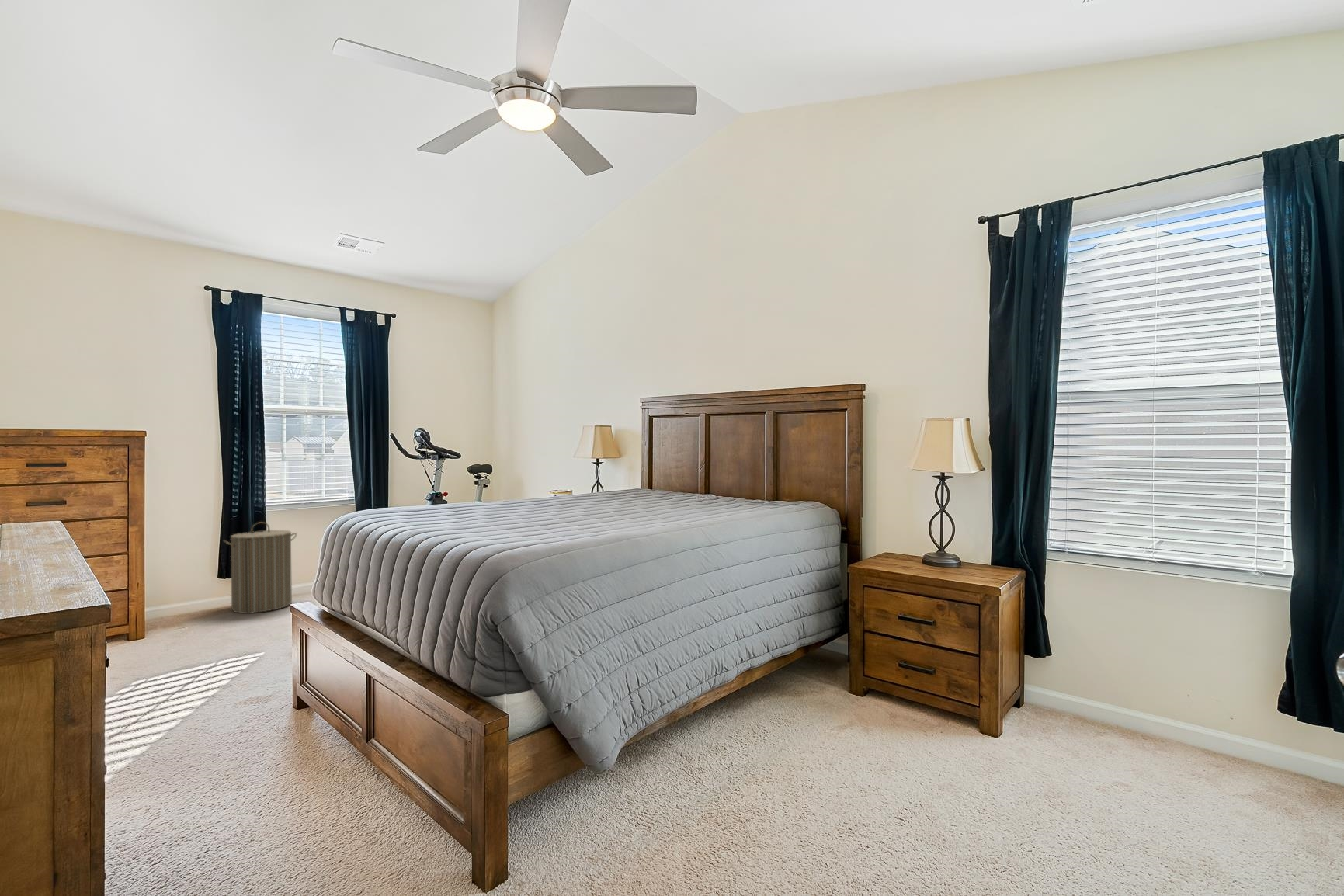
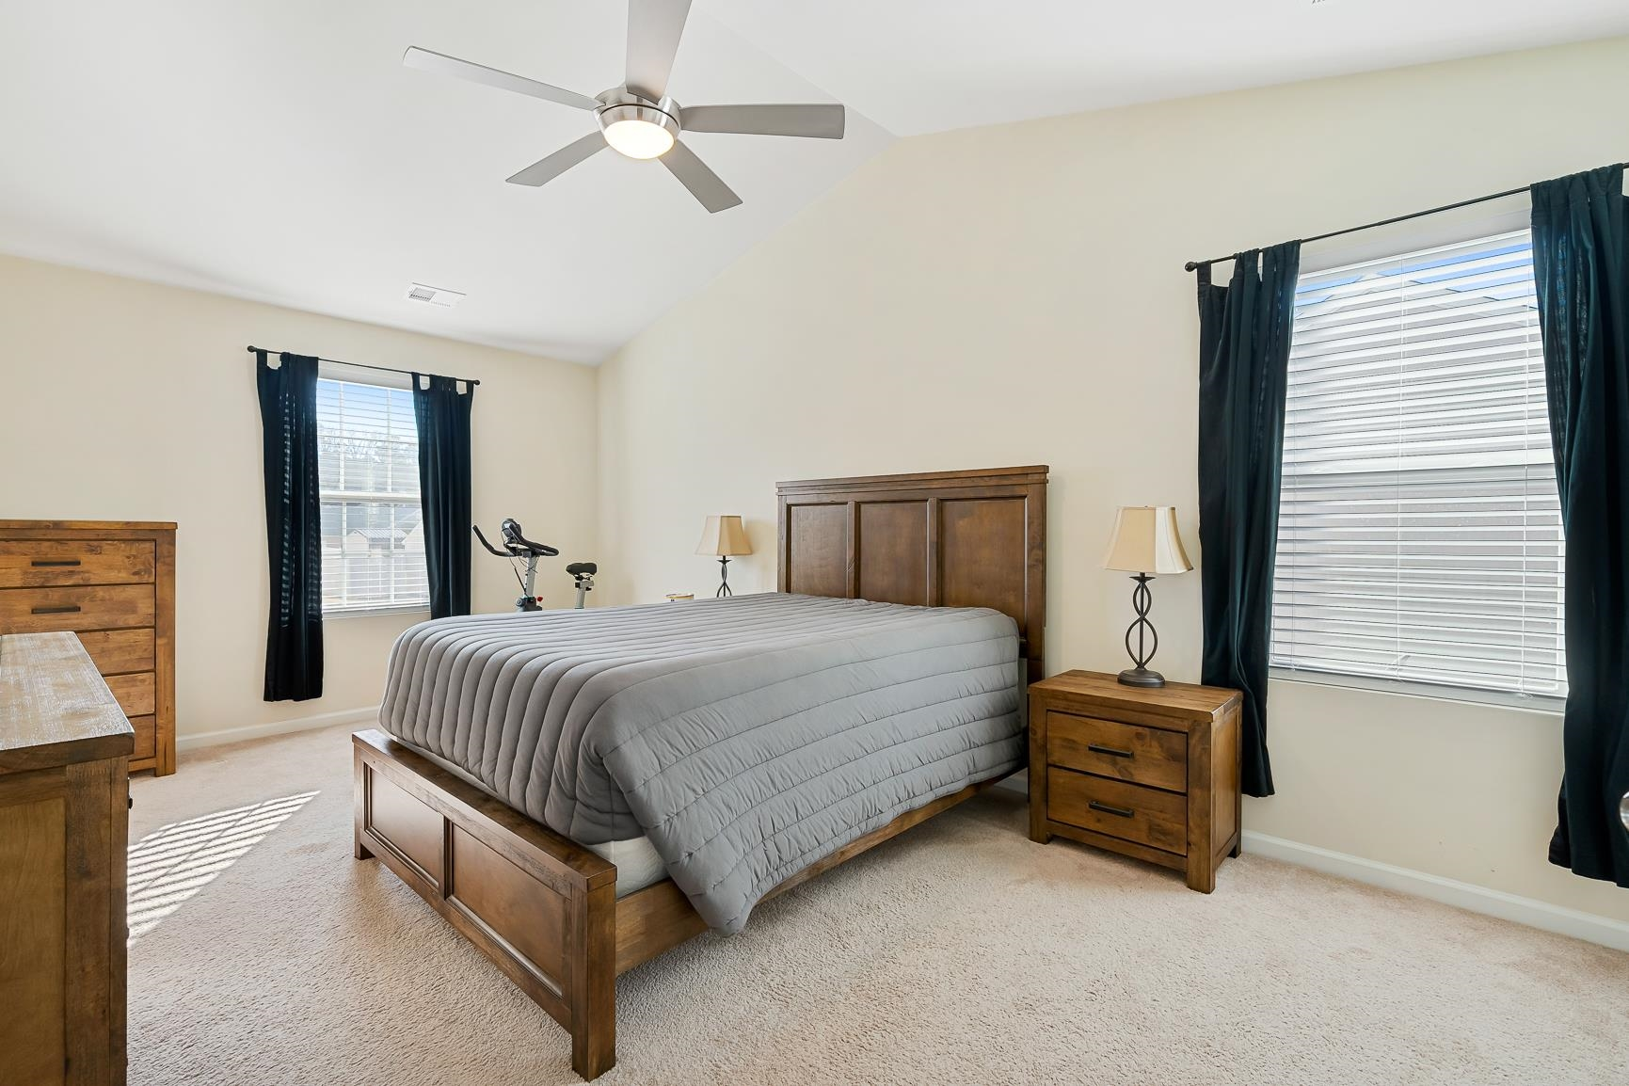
- laundry hamper (262, 564)
